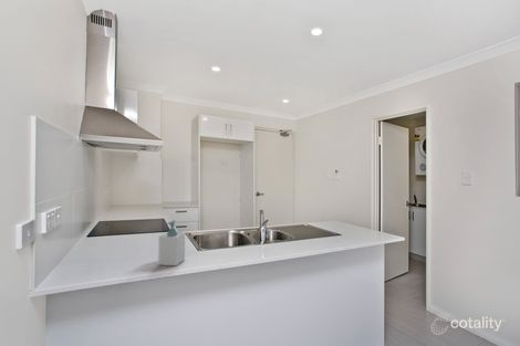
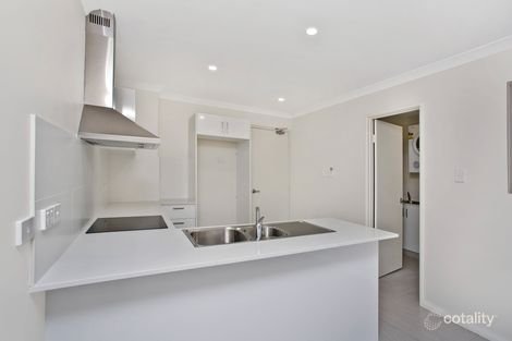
- soap bottle (171, 241)
